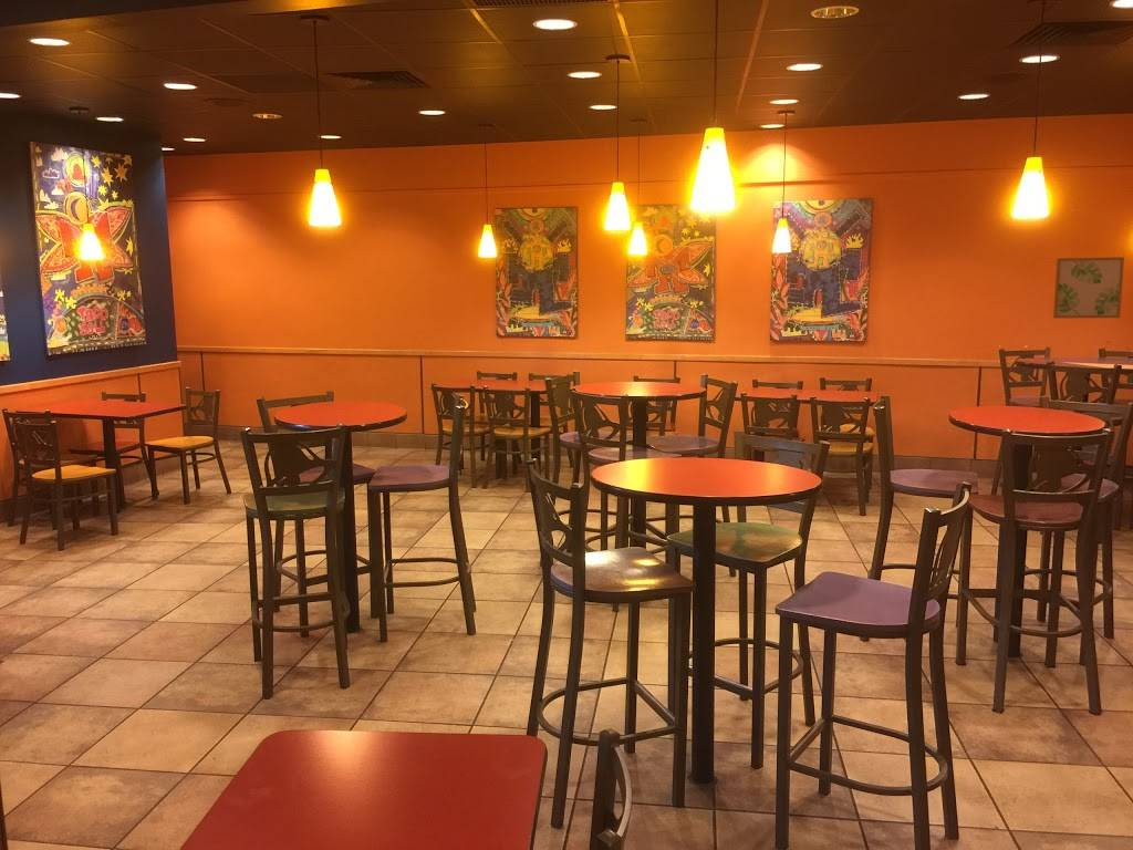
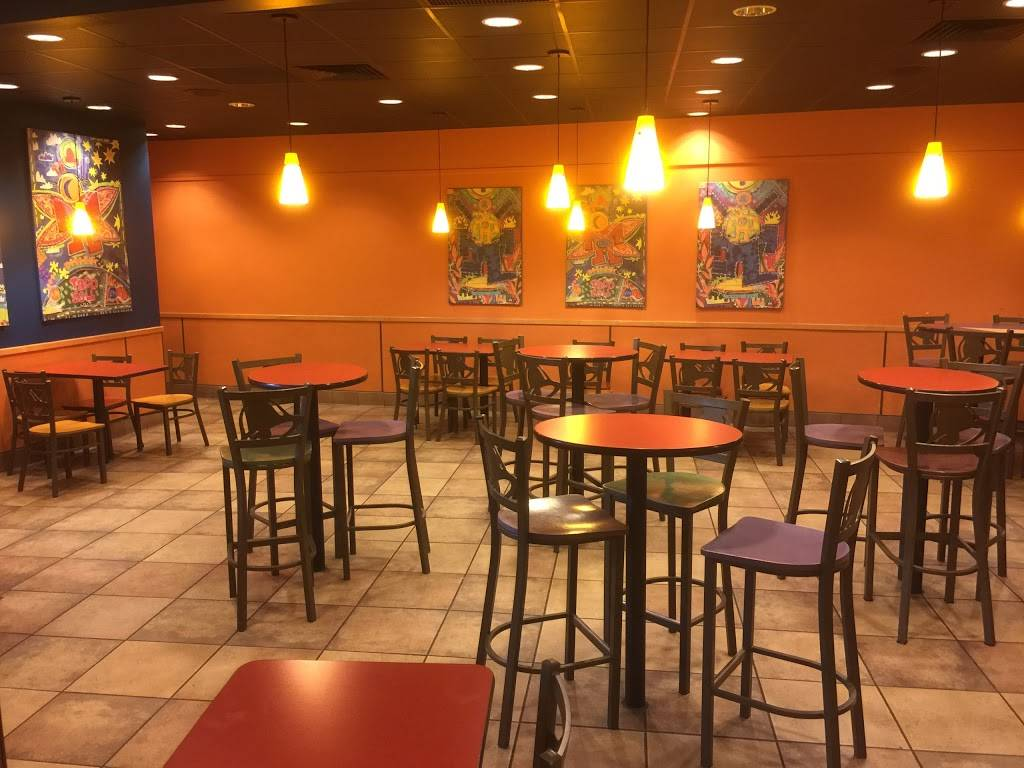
- wall art (1088, 288)
